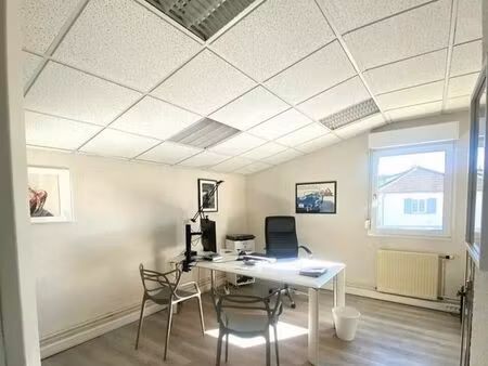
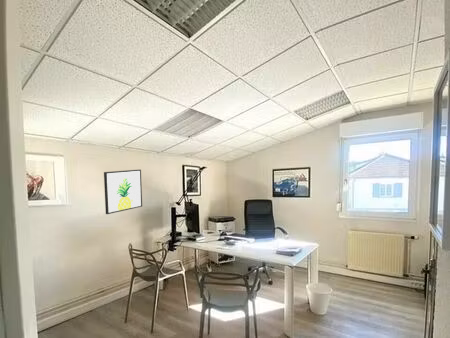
+ wall art (124, 190)
